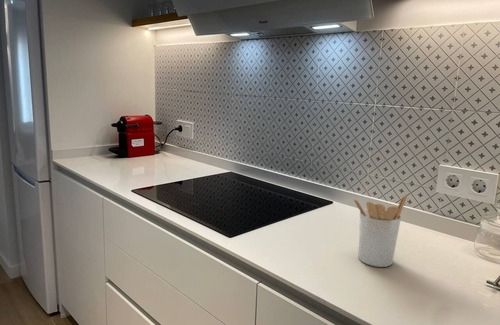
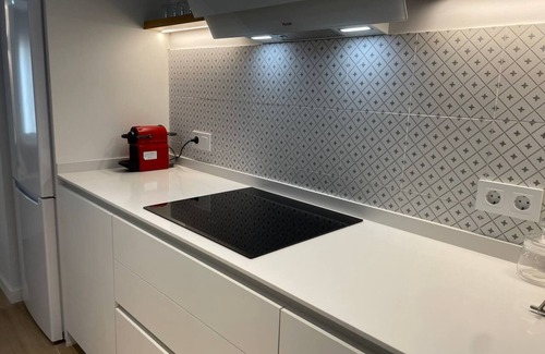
- utensil holder (379, 229)
